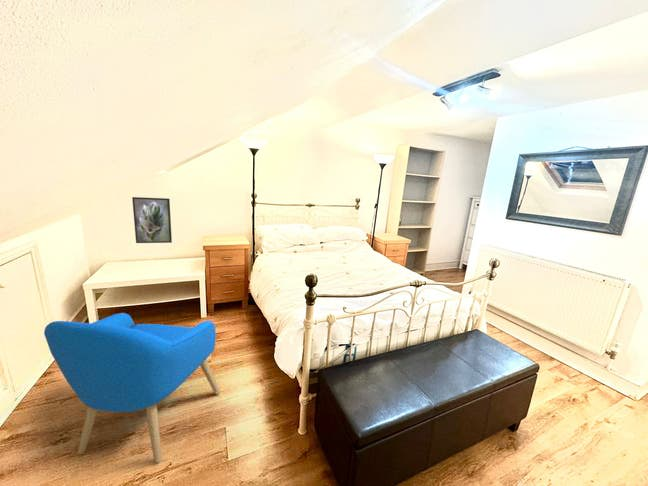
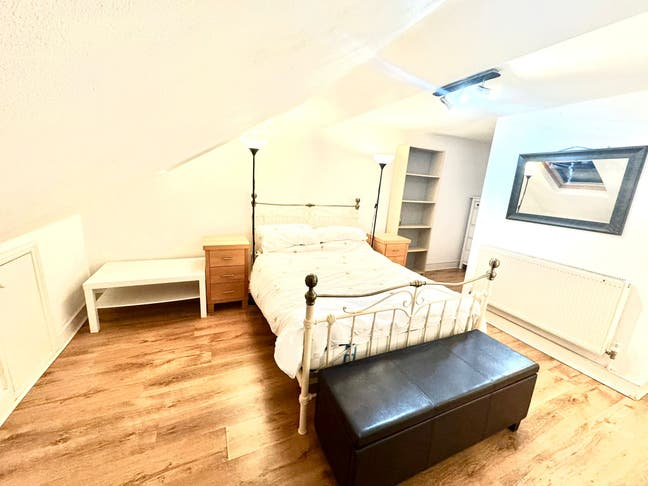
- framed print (152, 220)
- armchair (138, 363)
